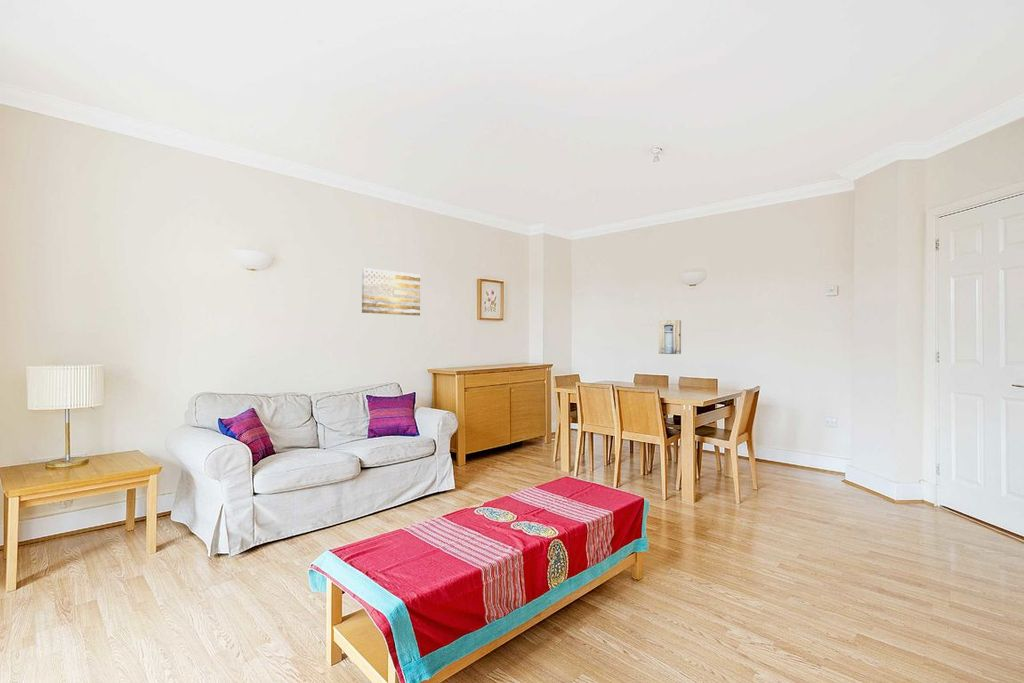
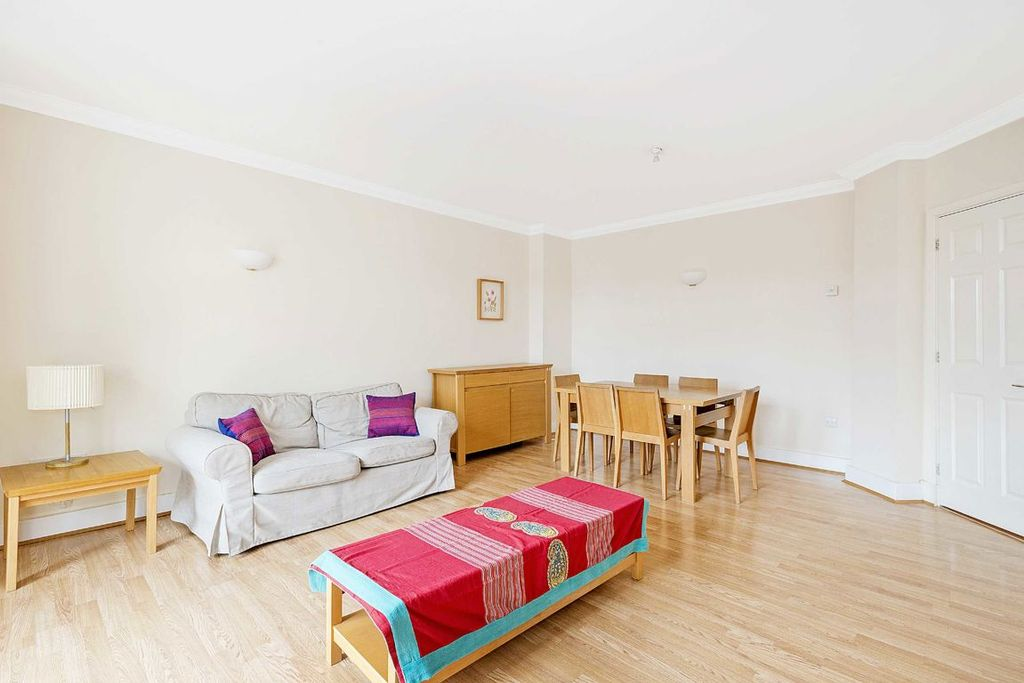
- wall art (392, 292)
- wall art (669, 337)
